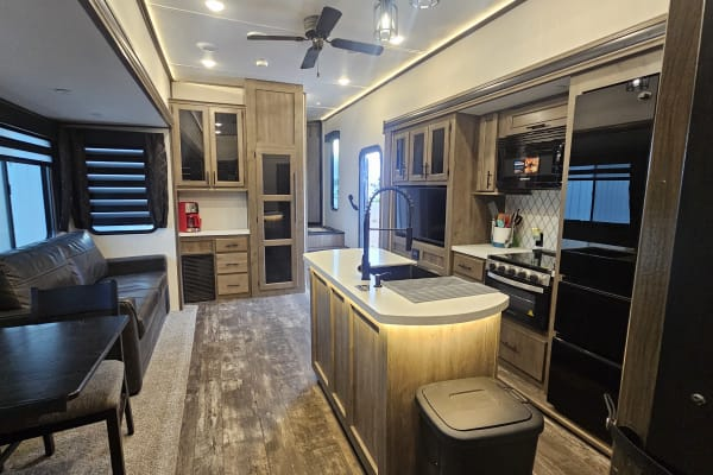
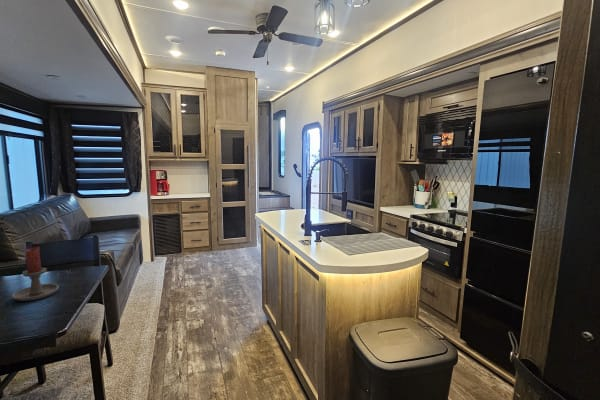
+ candle holder (34, 270)
